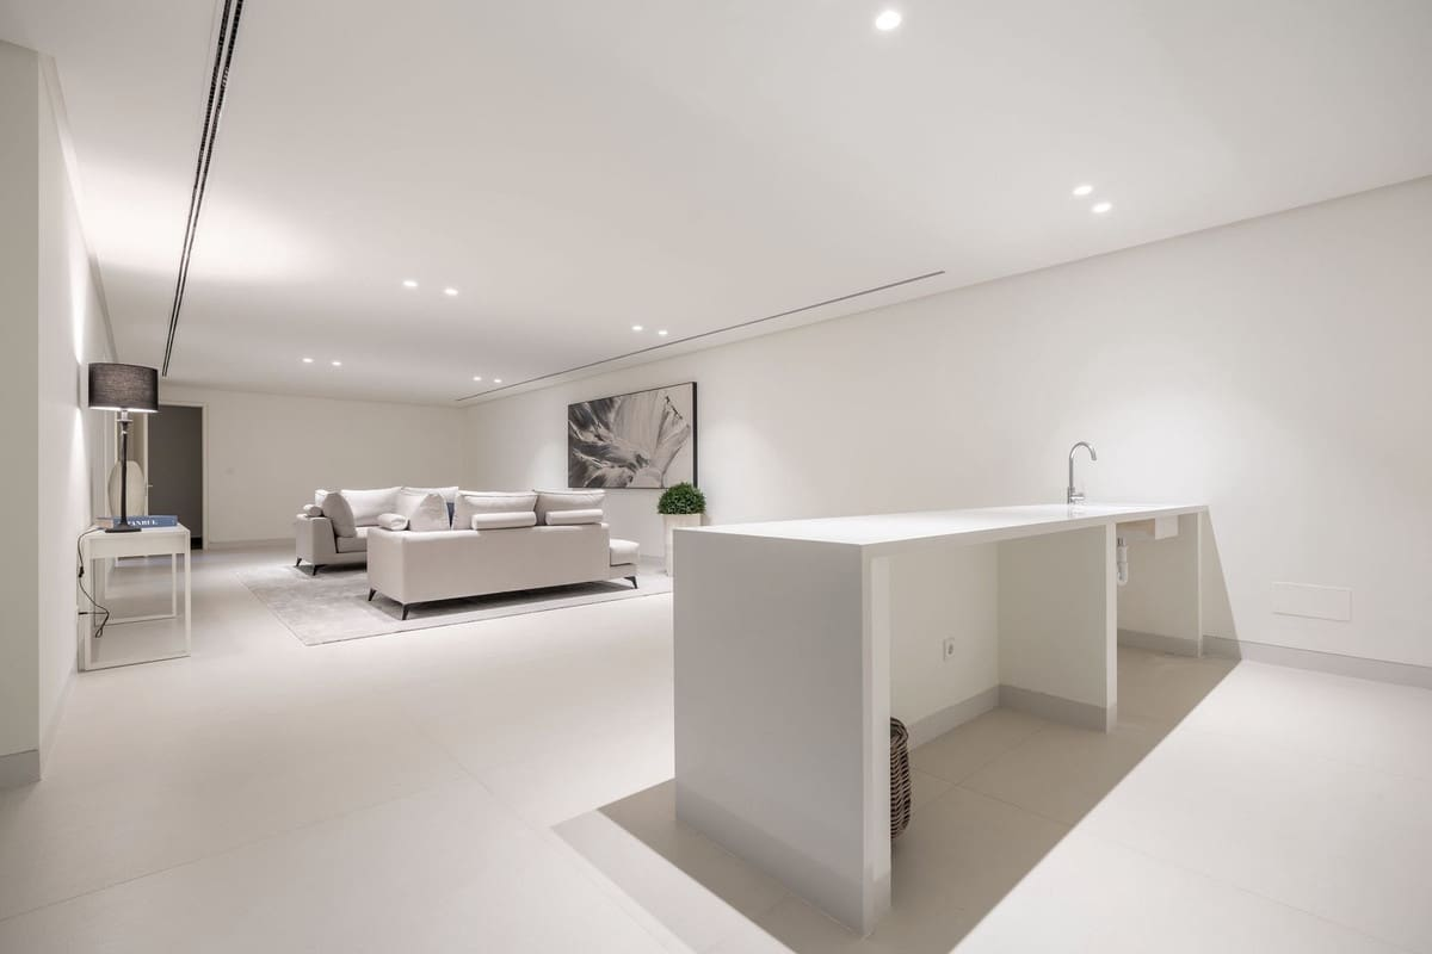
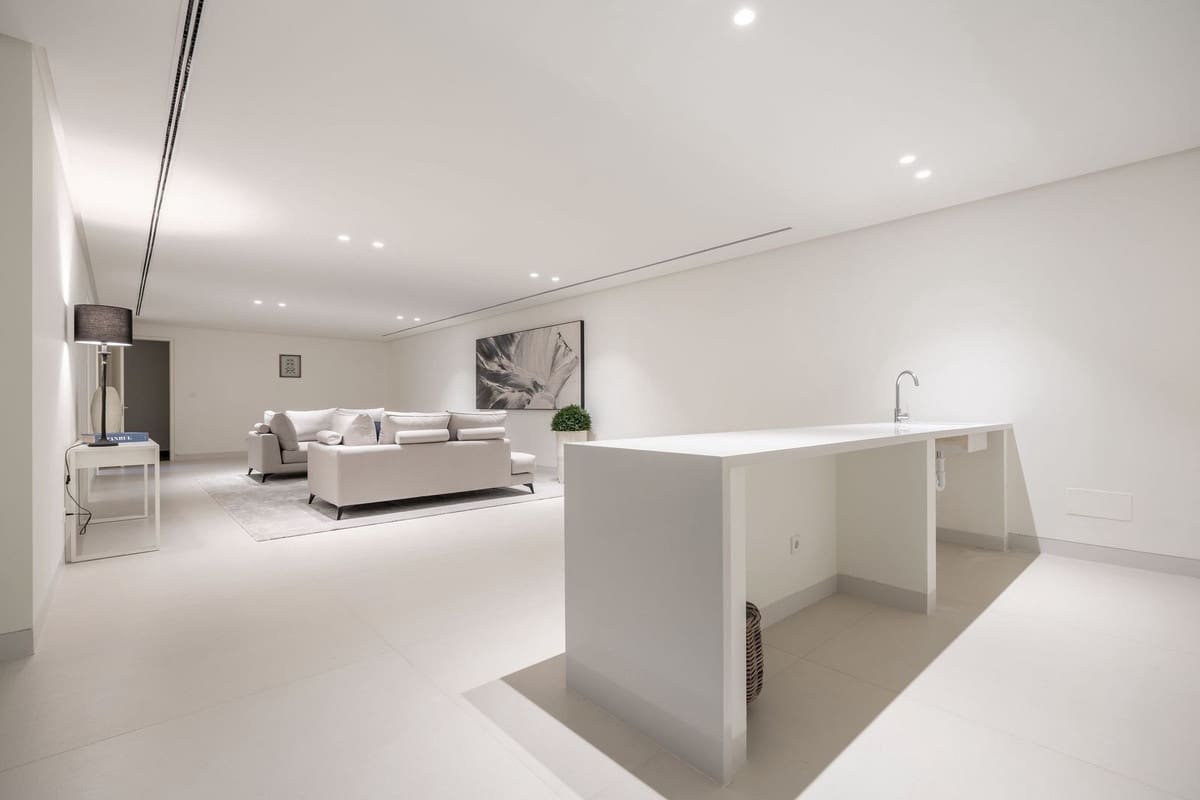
+ wall art (290, 366)
